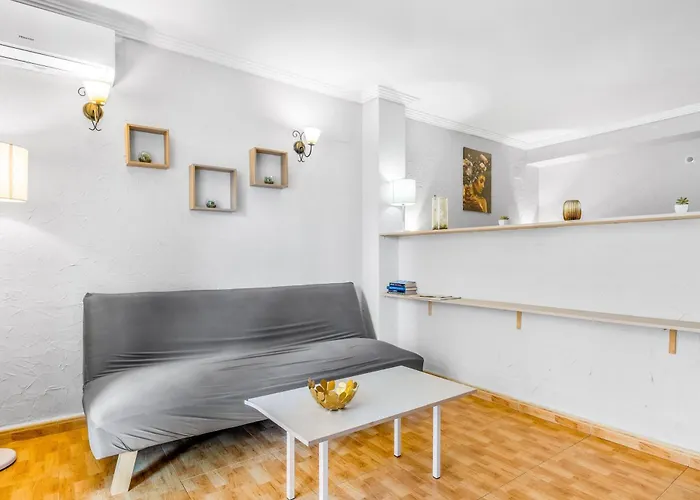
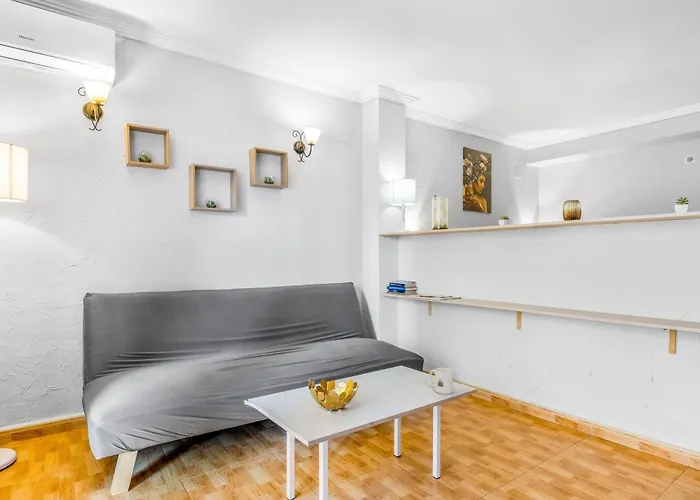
+ mug (440, 379)
